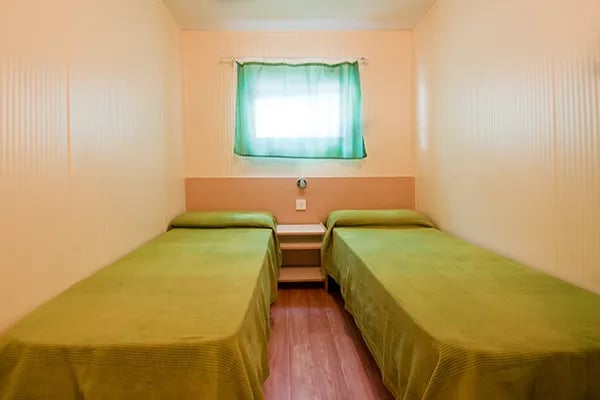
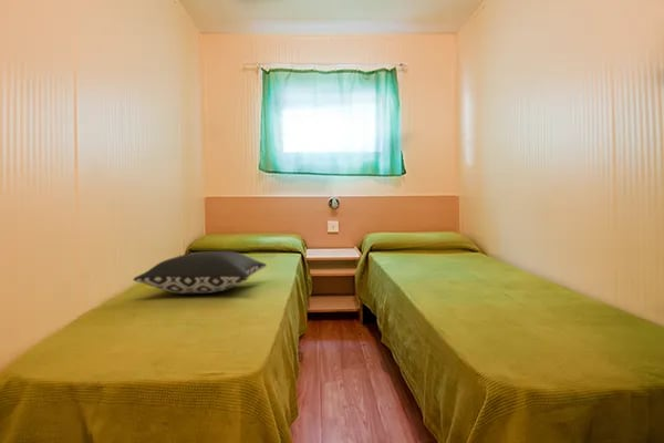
+ pillow (208, 271)
